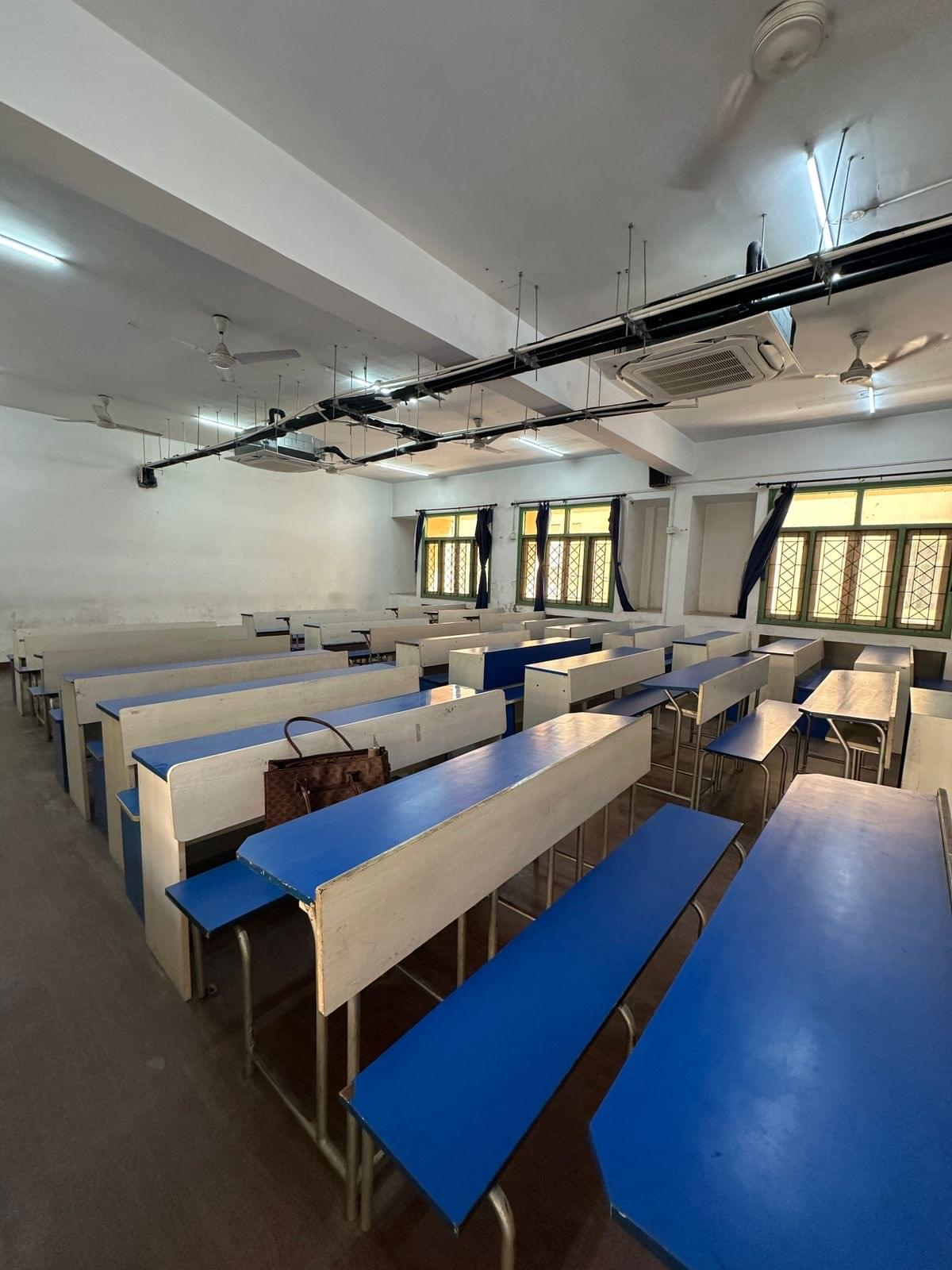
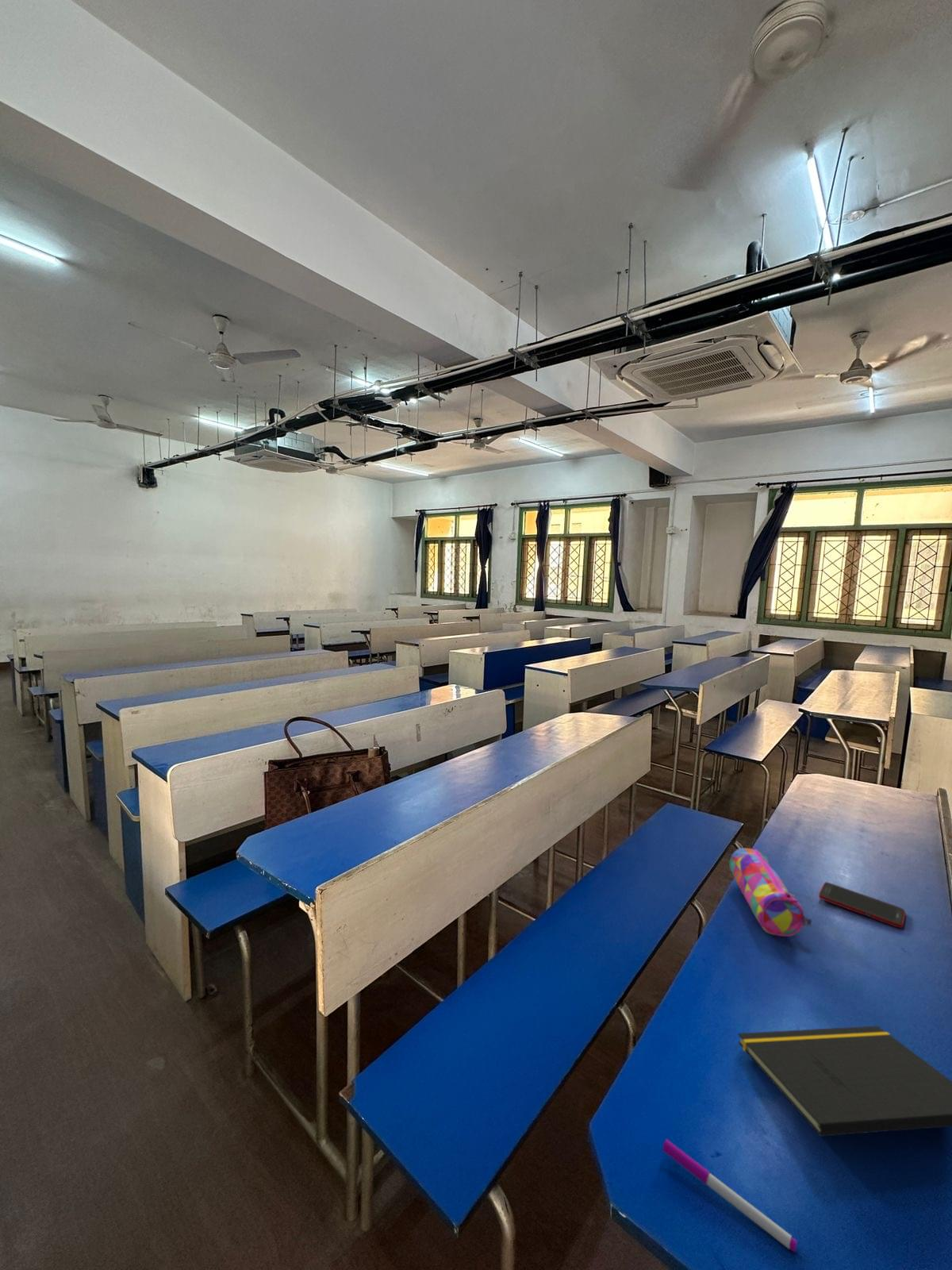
+ cell phone (861, 903)
+ pen (724, 1191)
+ pencil case (765, 888)
+ notepad (853, 1074)
